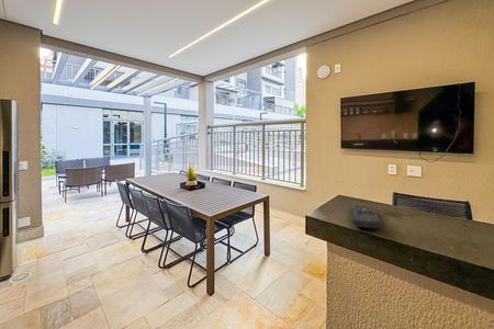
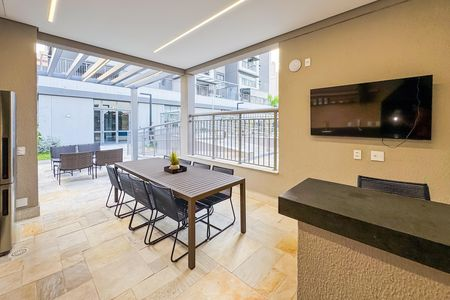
- remote control (364, 215)
